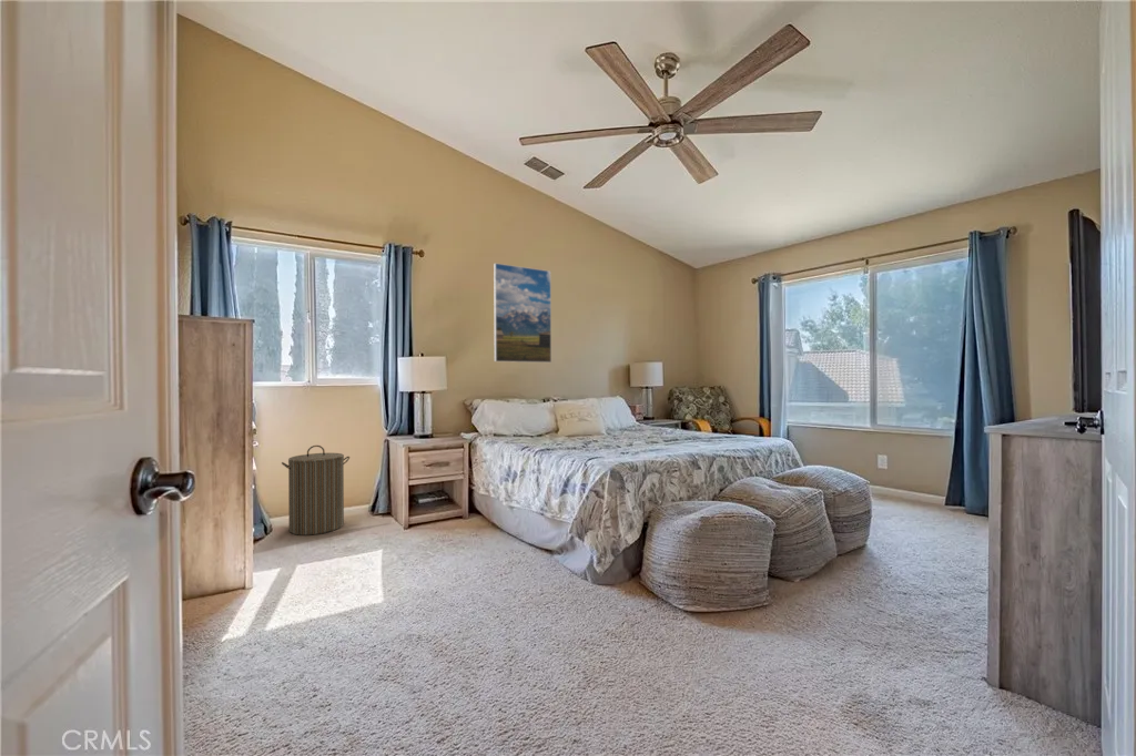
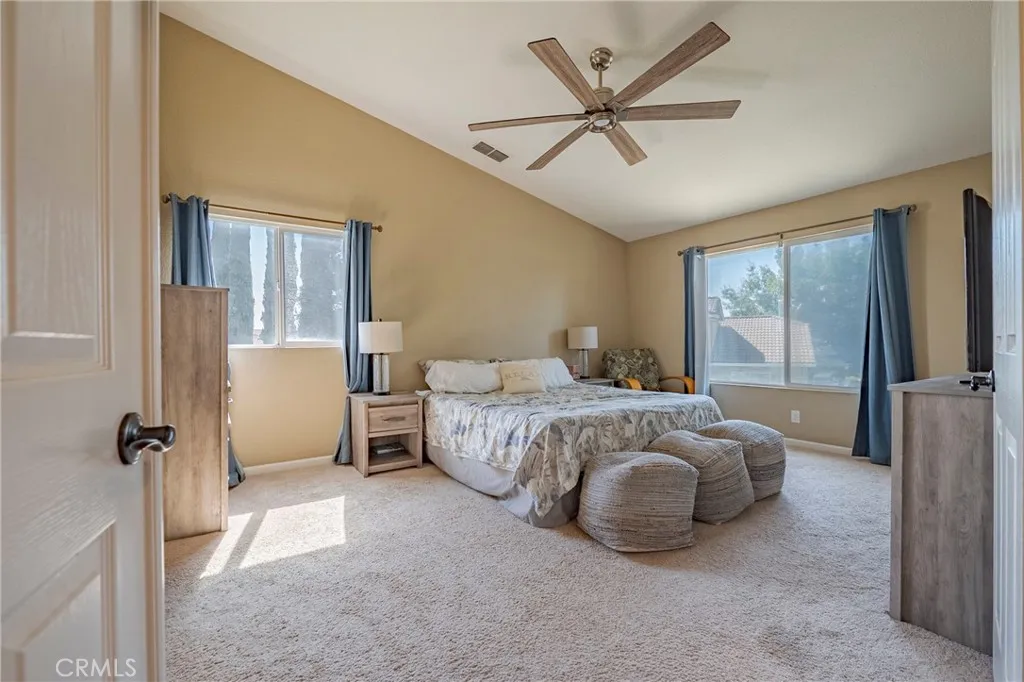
- laundry hamper (316, 486)
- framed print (523, 314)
